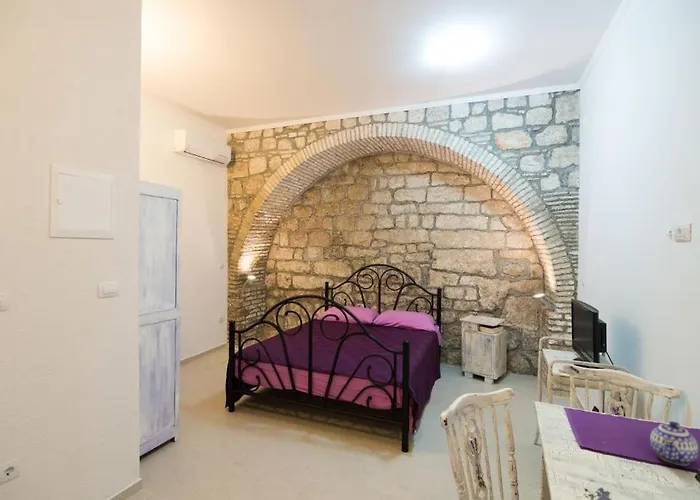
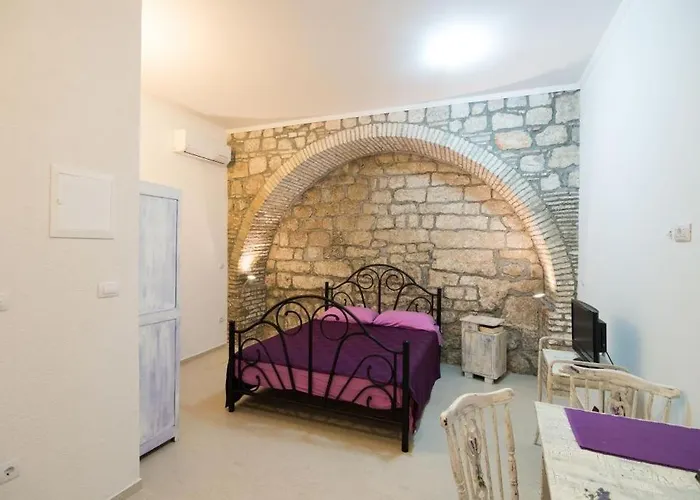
- teapot (673, 440)
